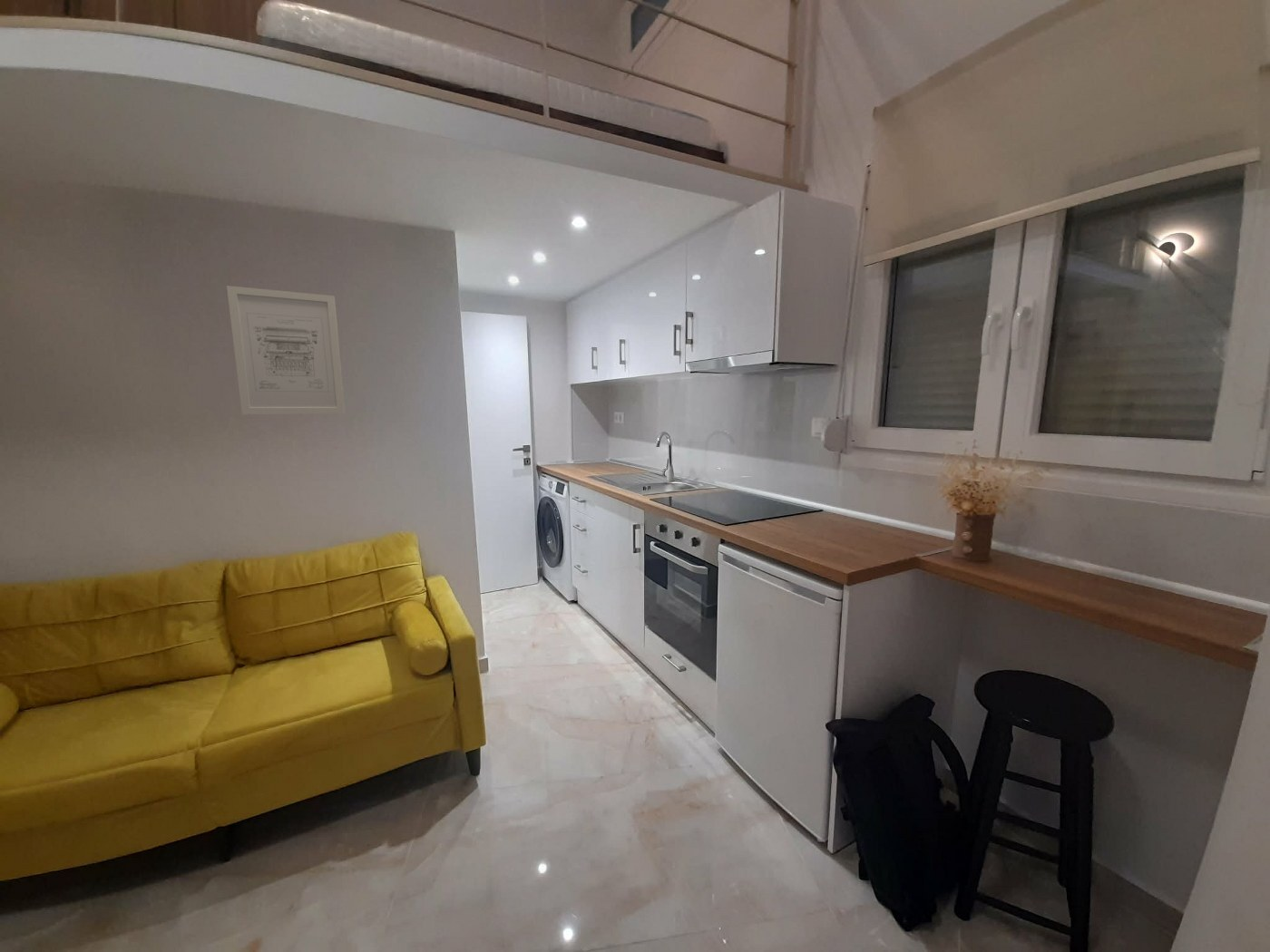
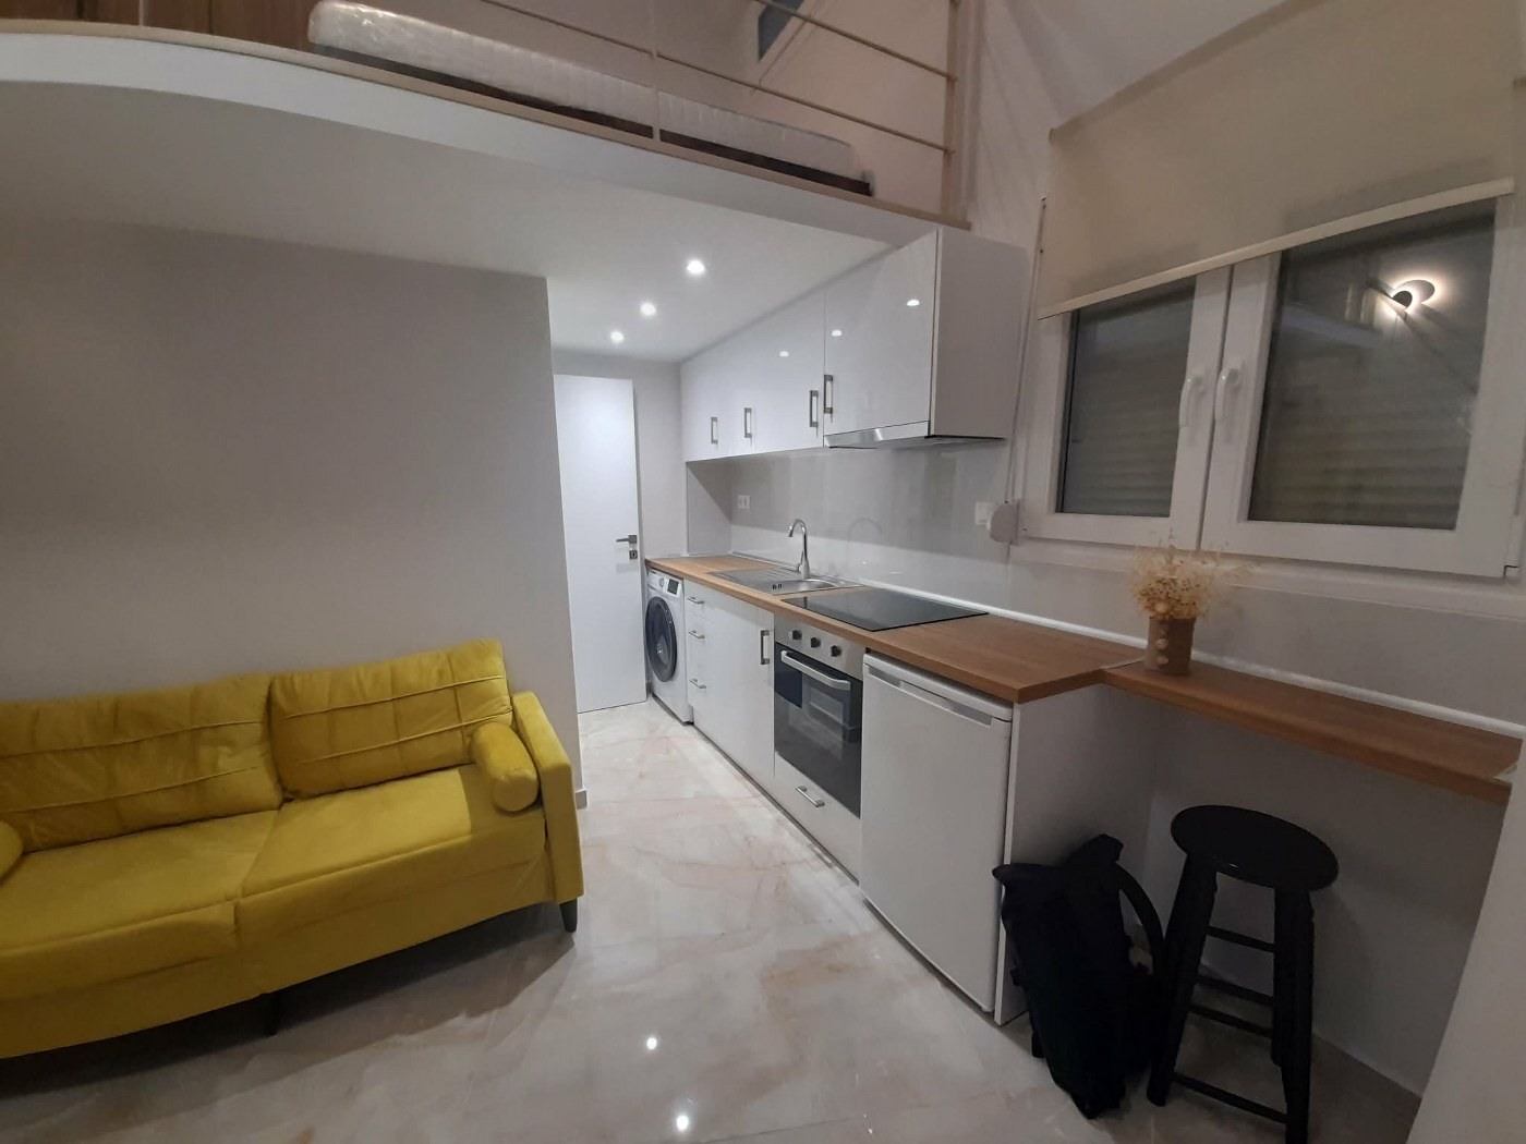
- wall art (289, 354)
